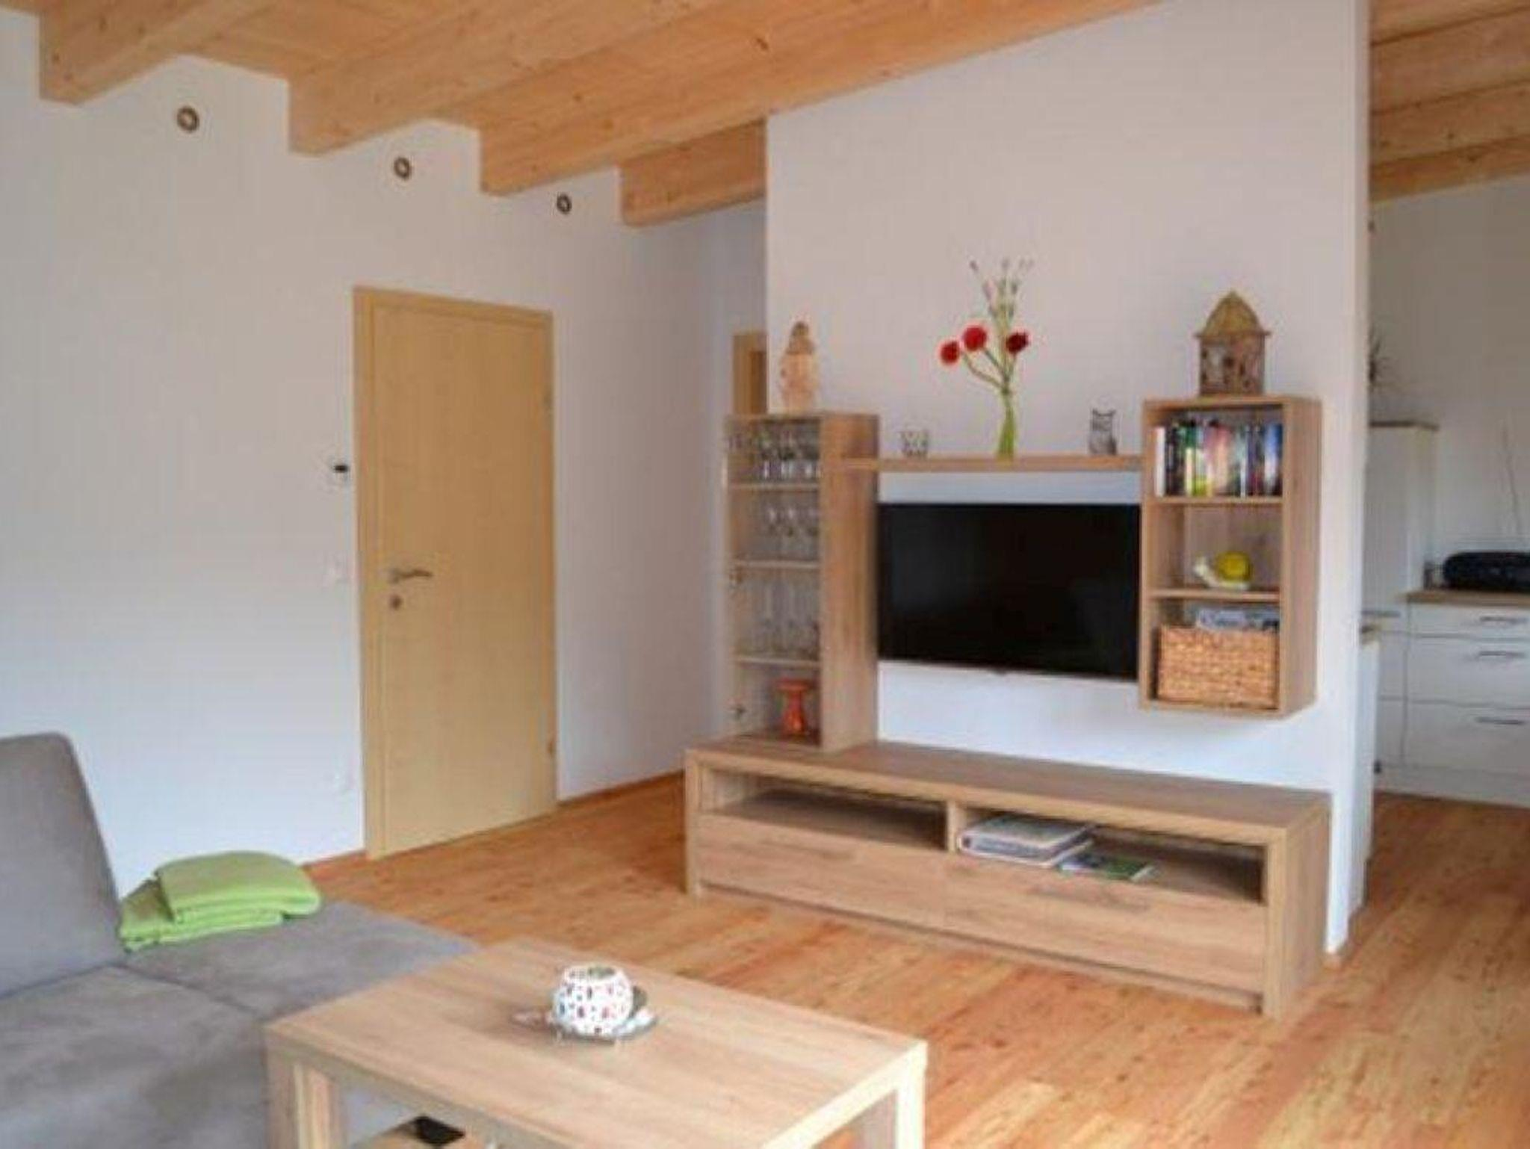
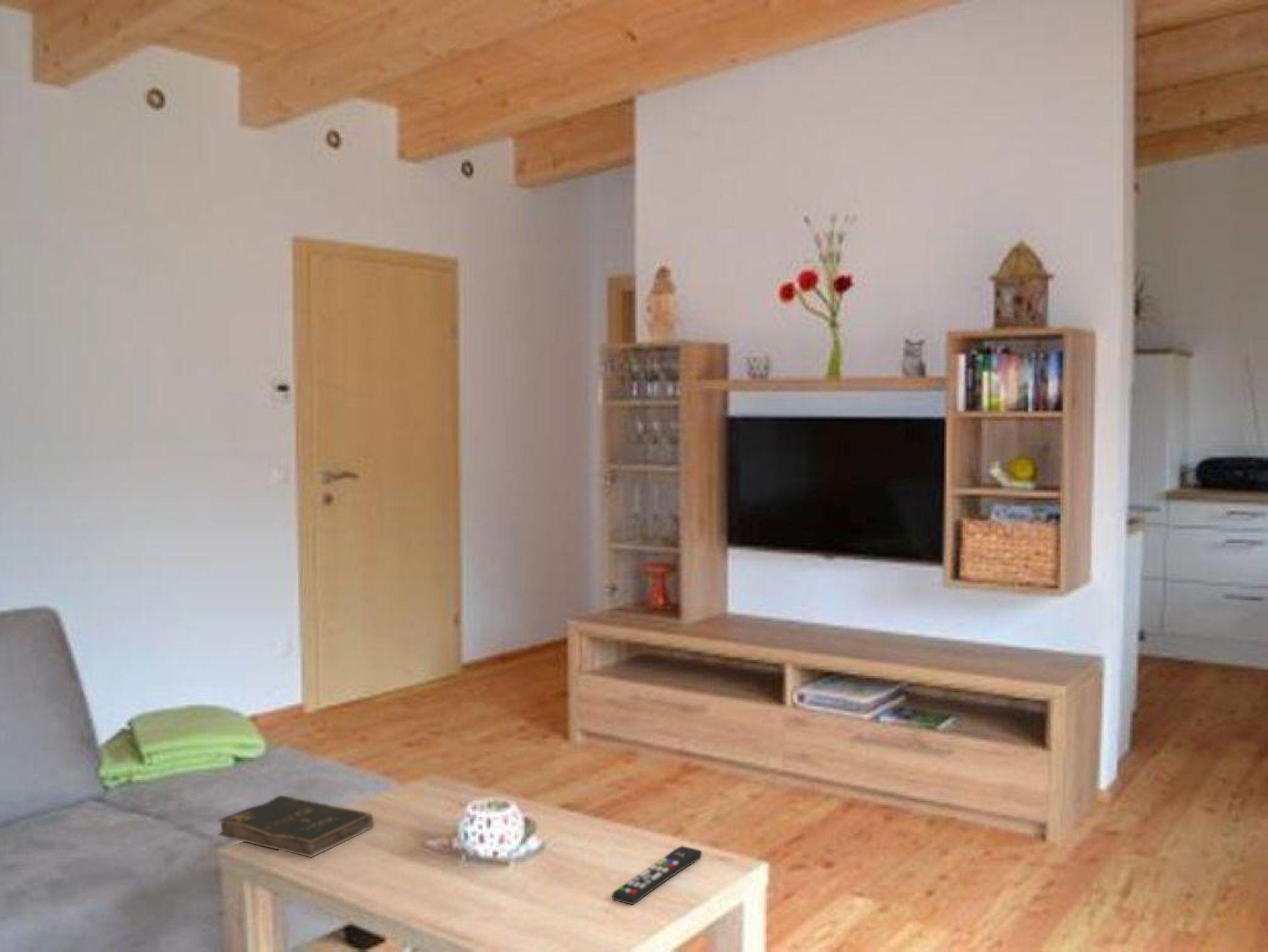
+ remote control (659, 873)
+ bible (296, 823)
